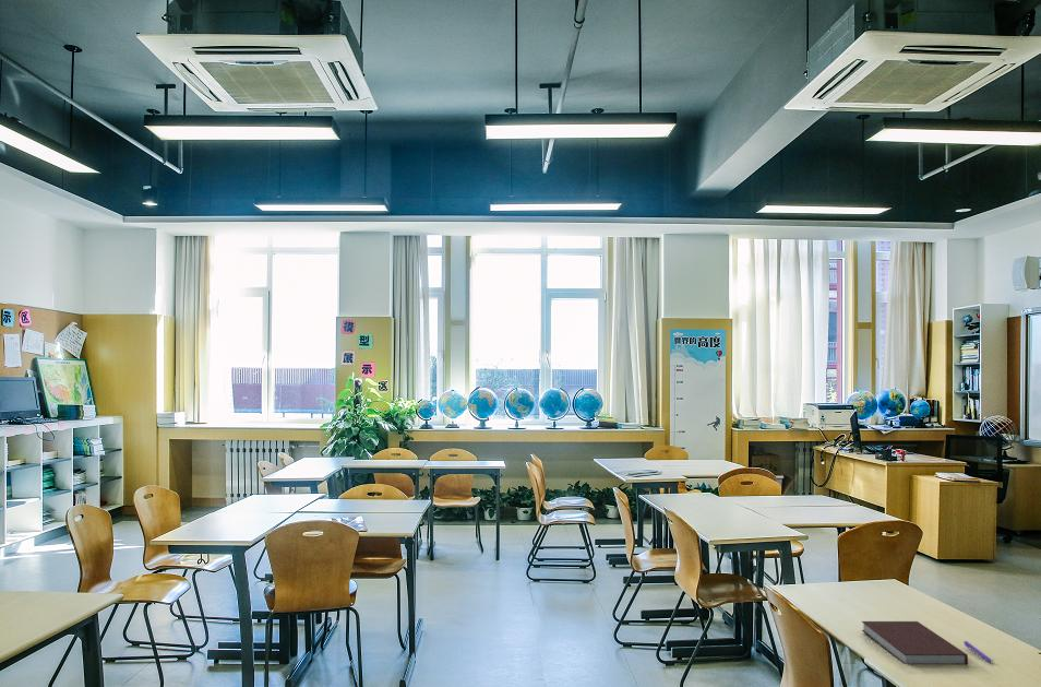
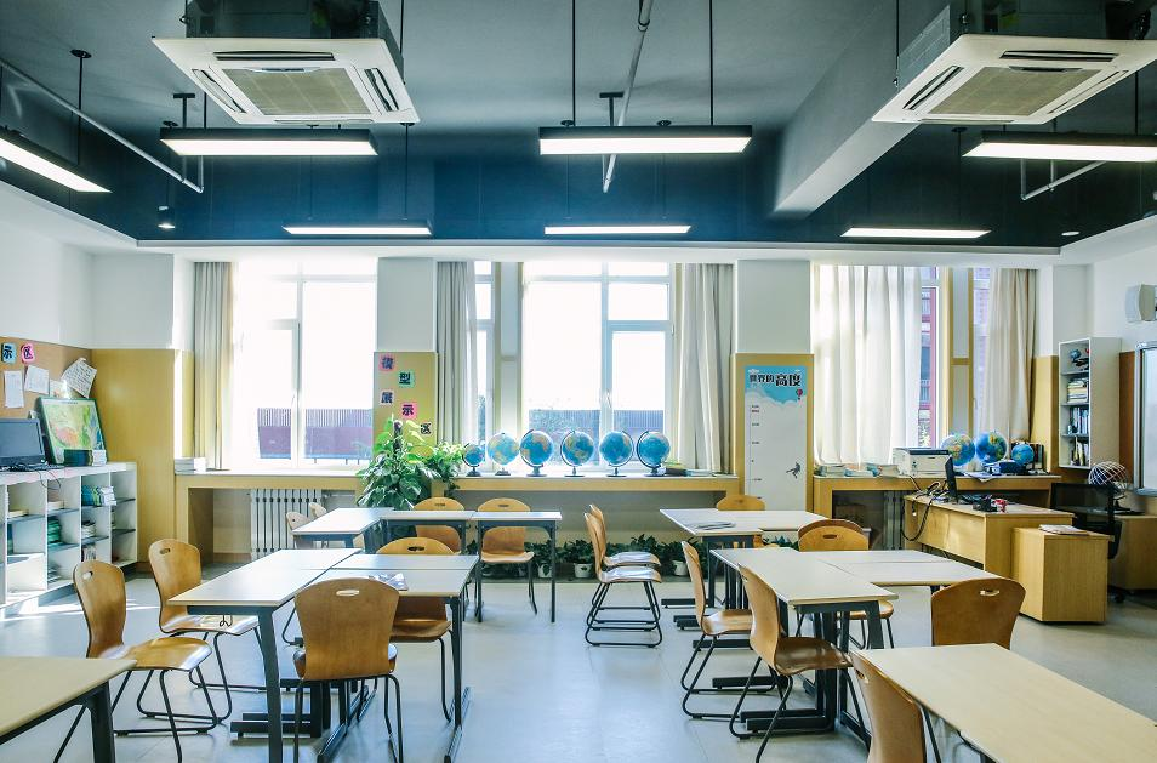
- notebook (911, 641)
- pen (978, 652)
